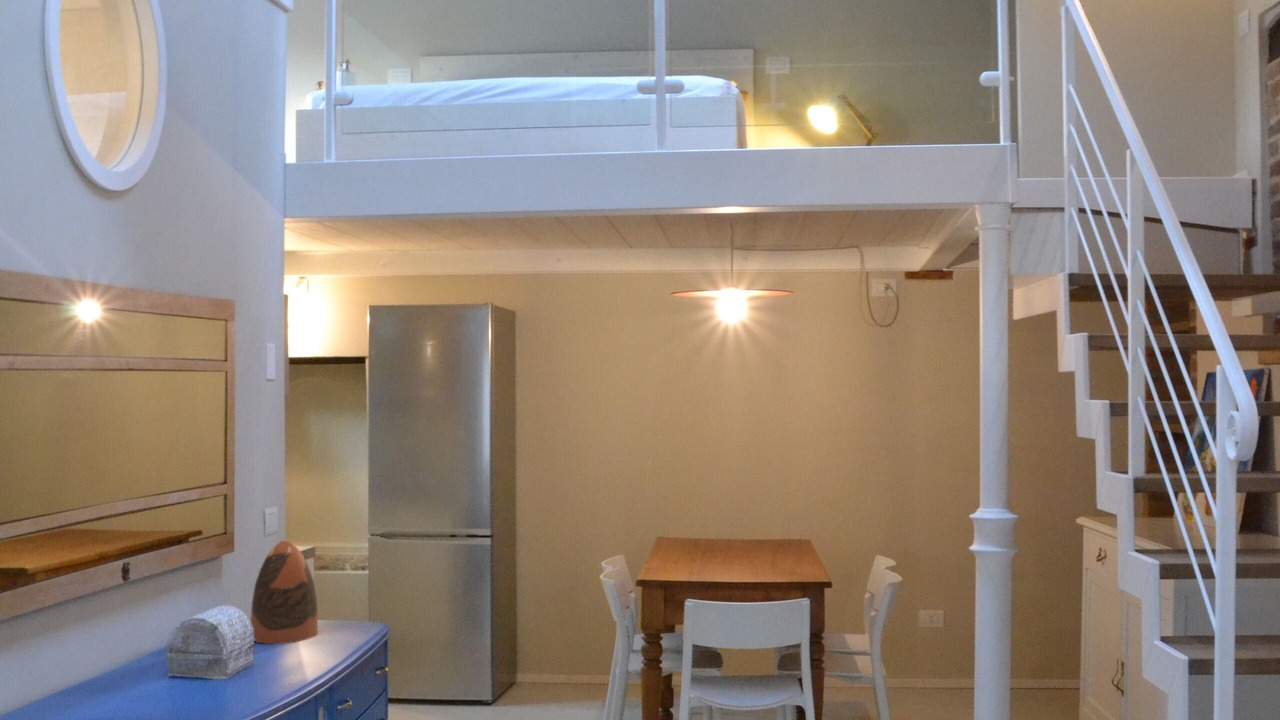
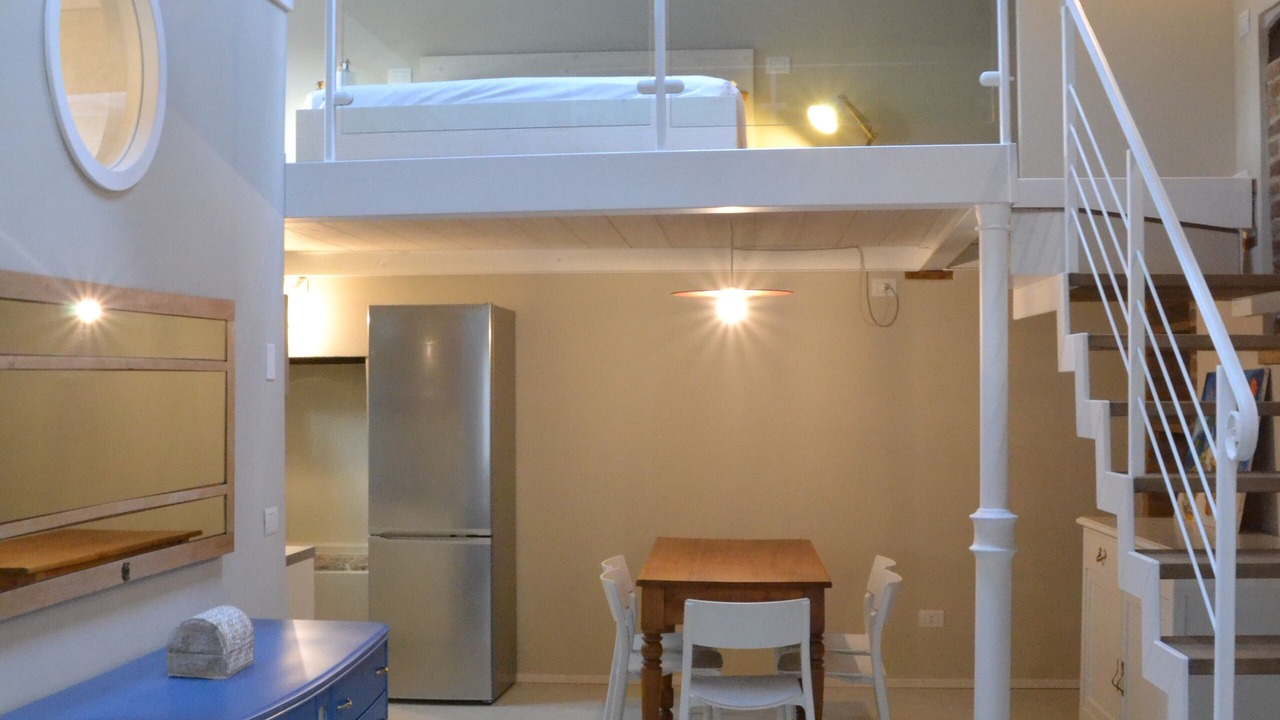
- decorative vase (284, 588)
